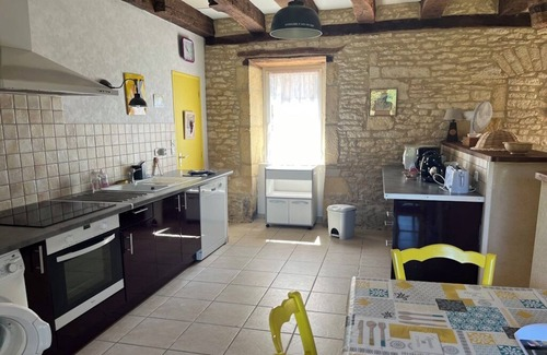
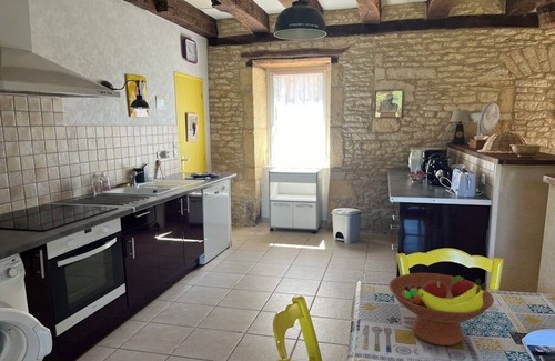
+ fruit bowl (437, 303)
